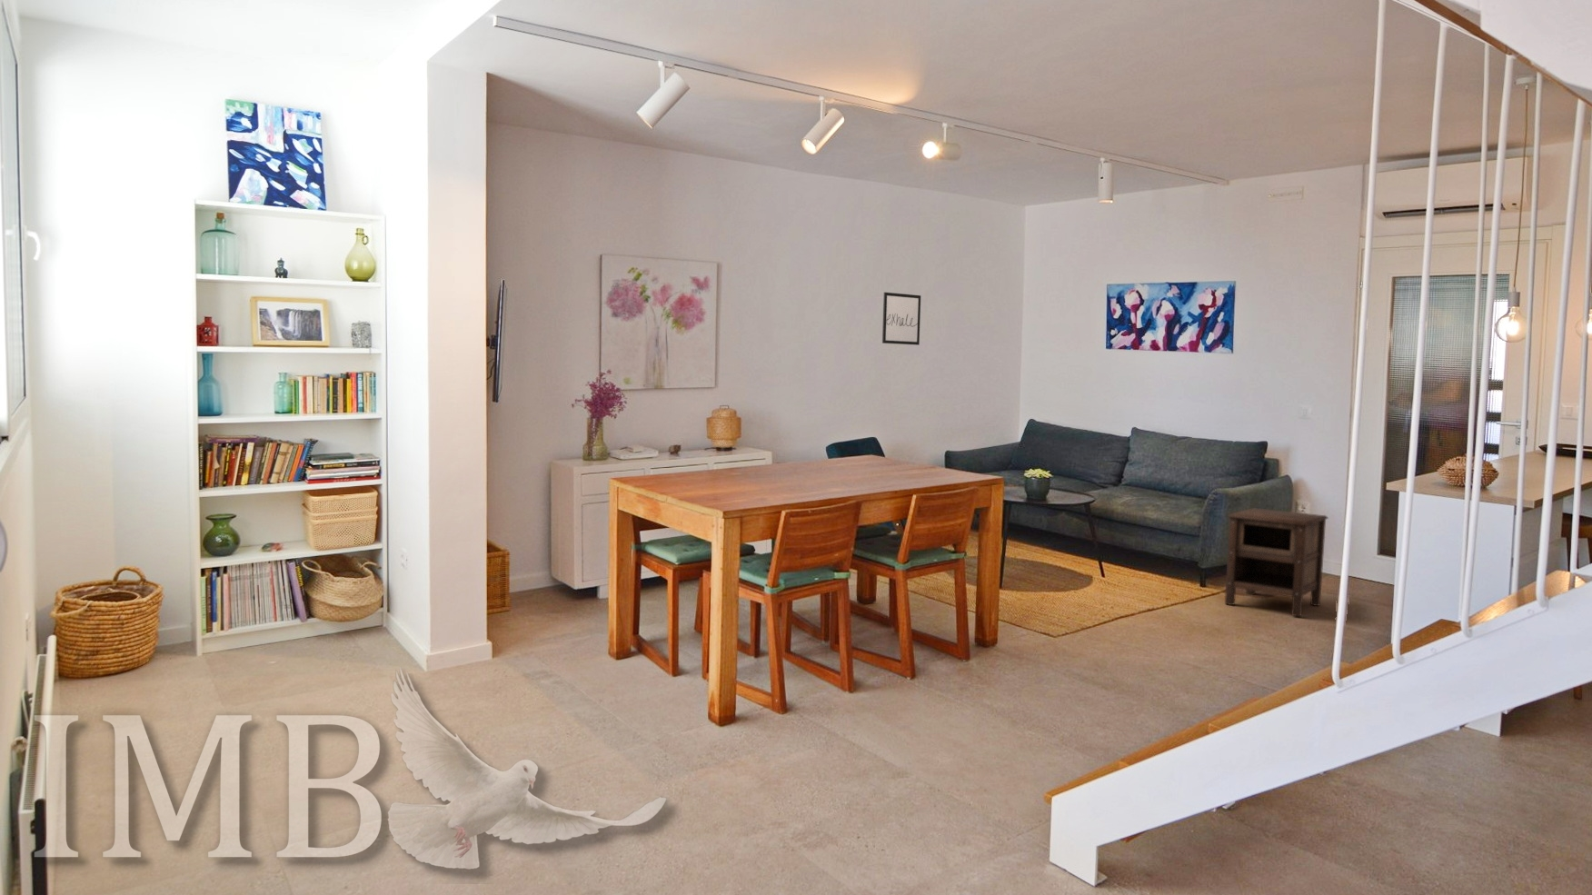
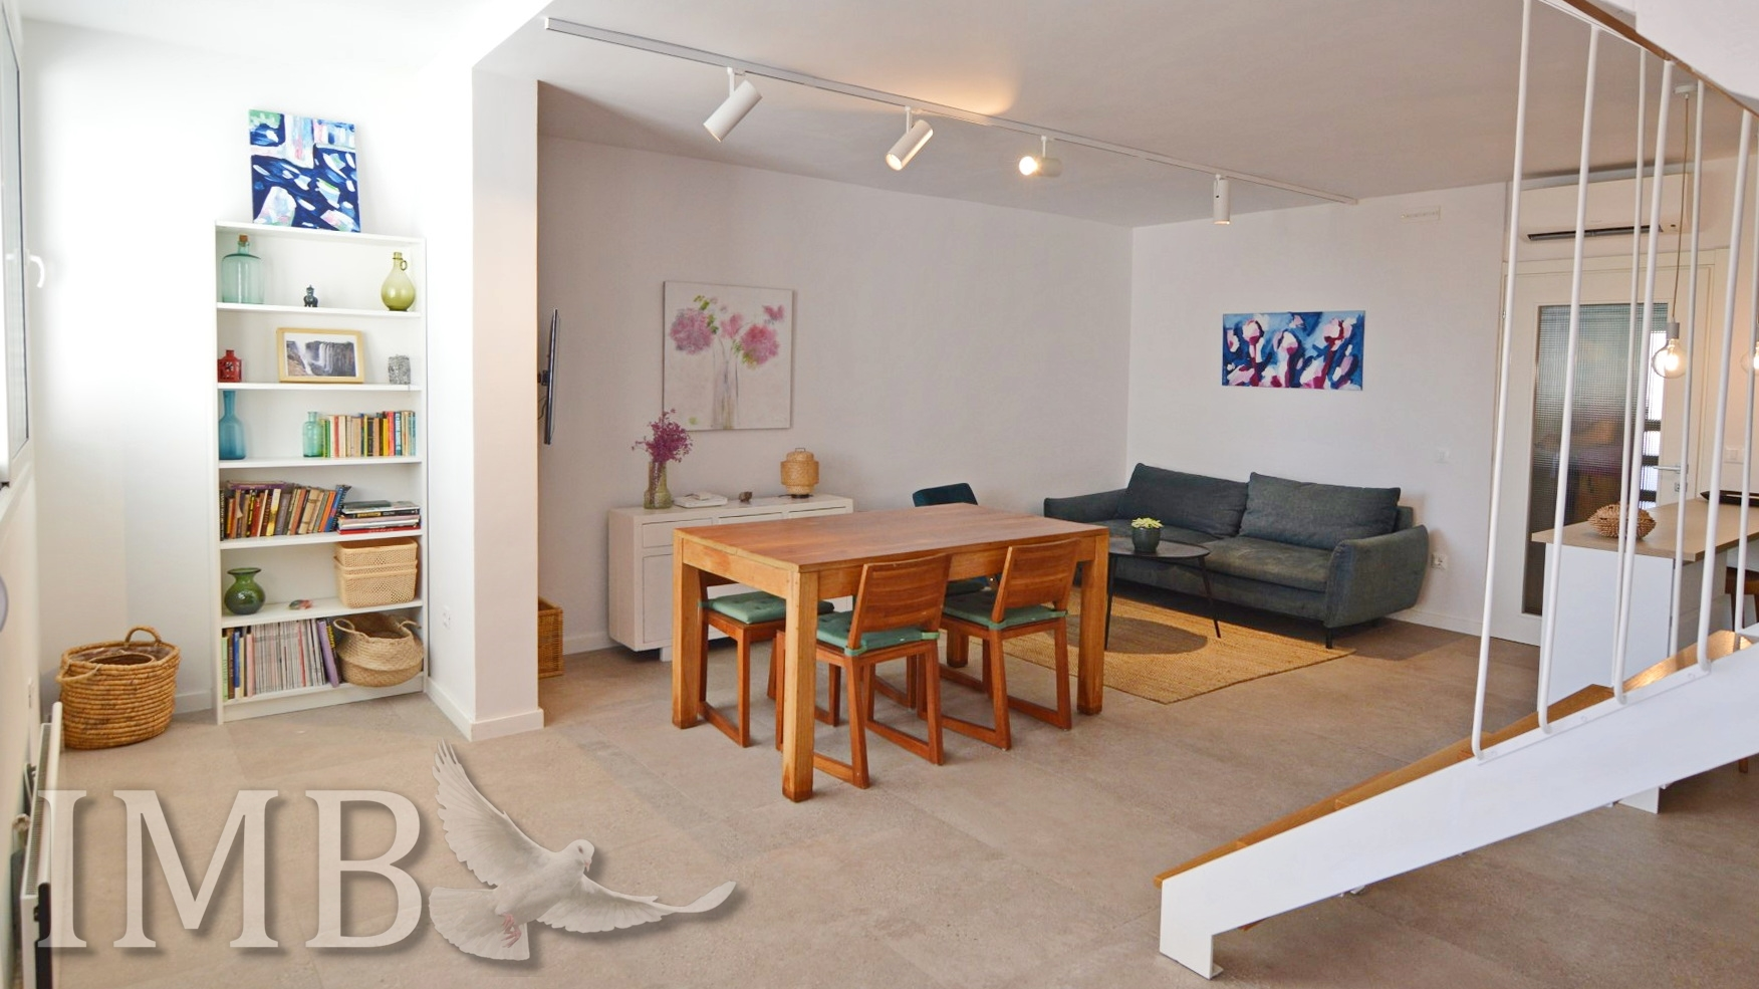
- wall art (901, 319)
- nightstand (1275, 560)
